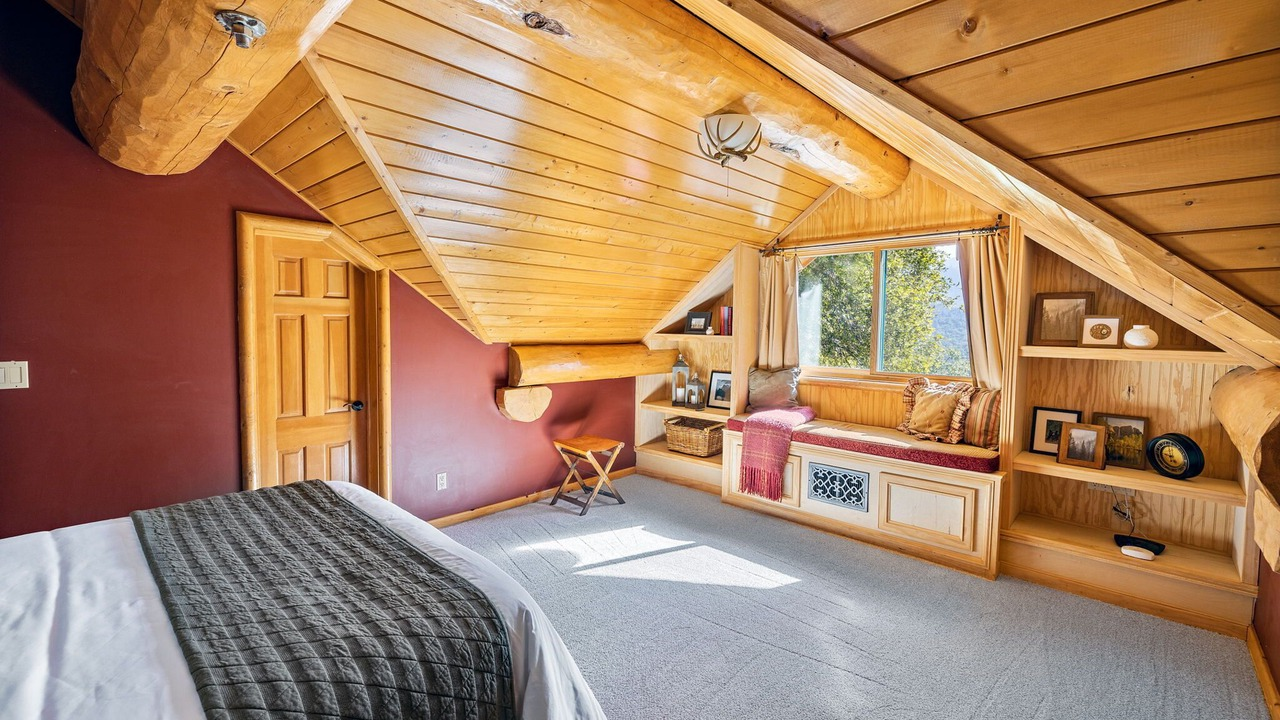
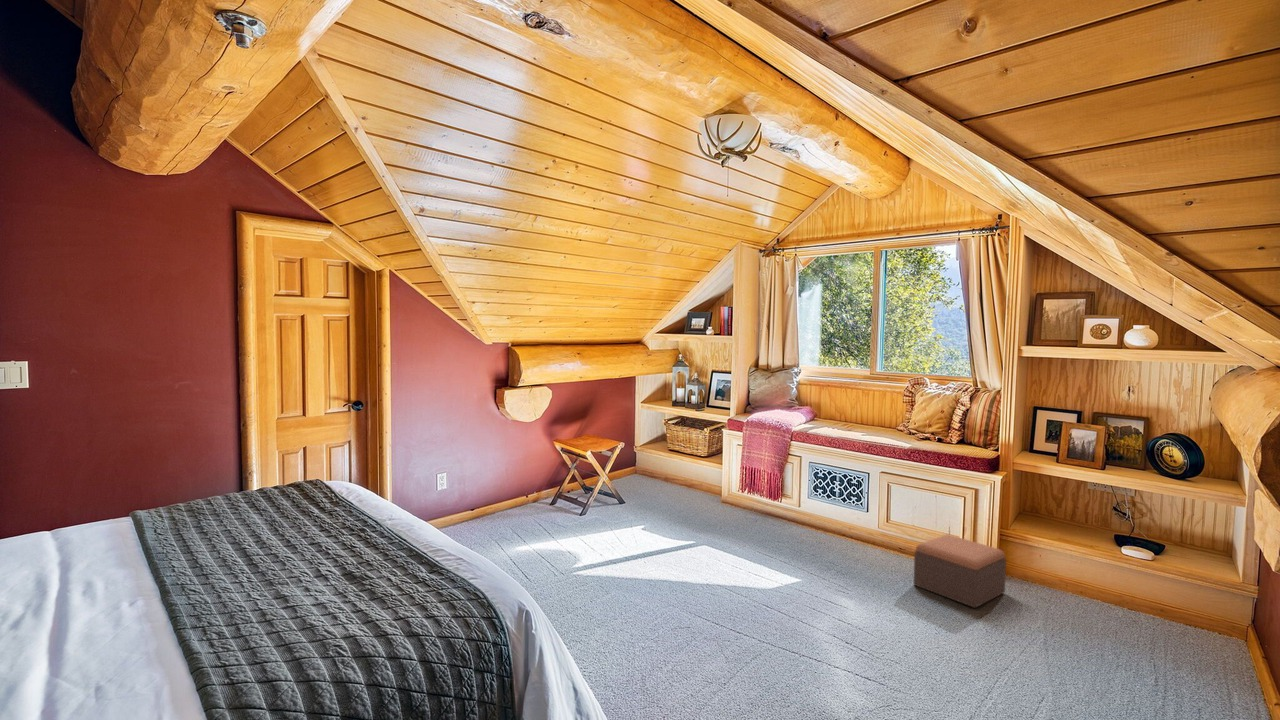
+ footstool (959, 567)
